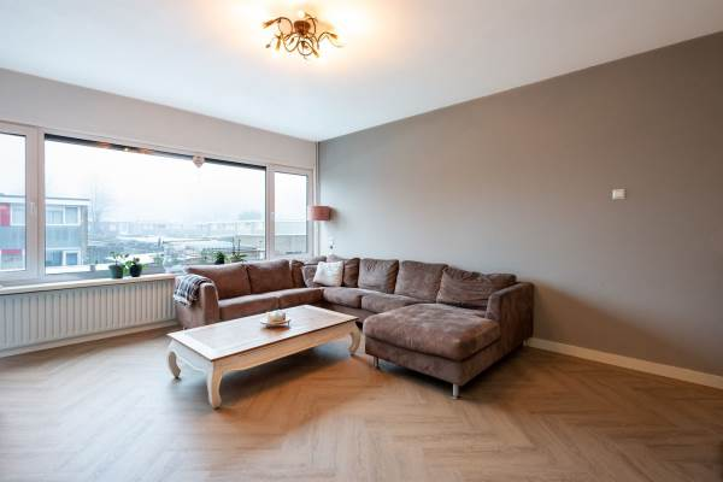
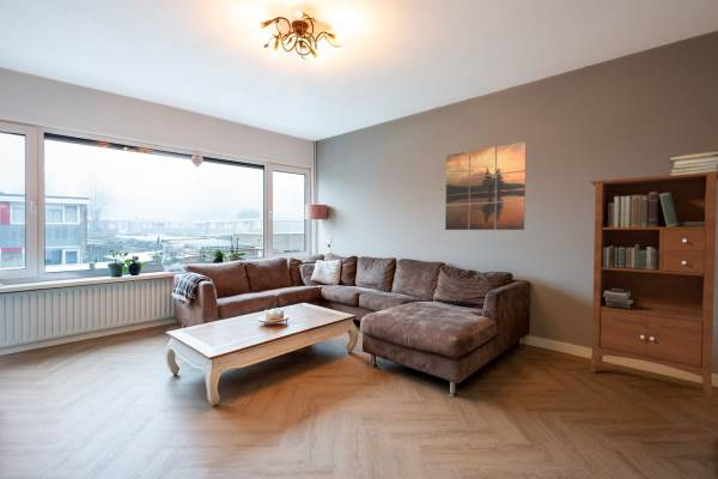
+ book stack (696, 164)
+ bookcase (651, 279)
+ wall art (482, 189)
